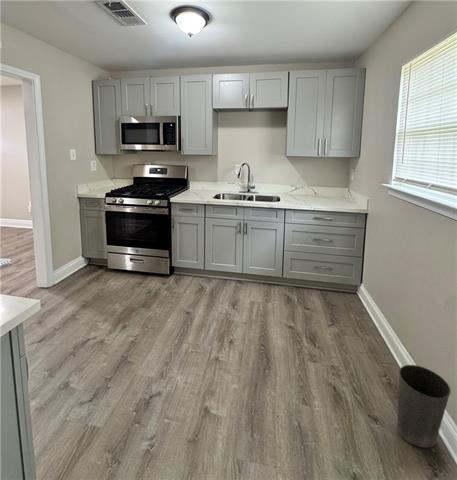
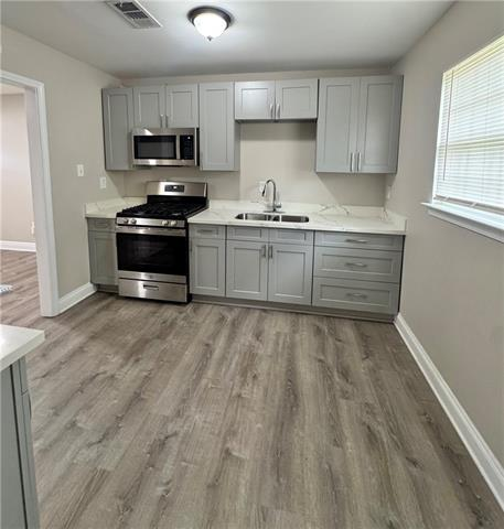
- waste basket (419, 407)
